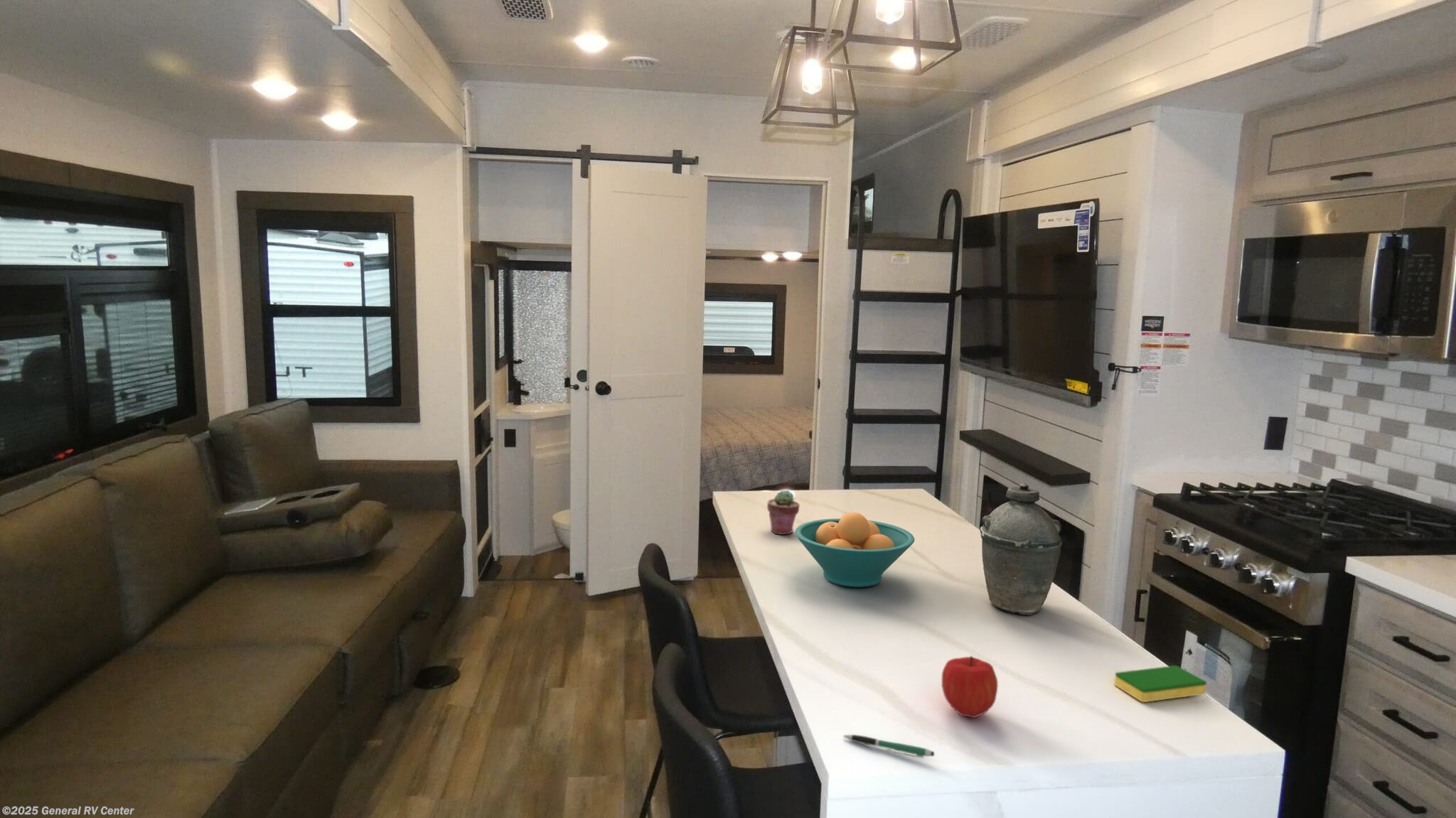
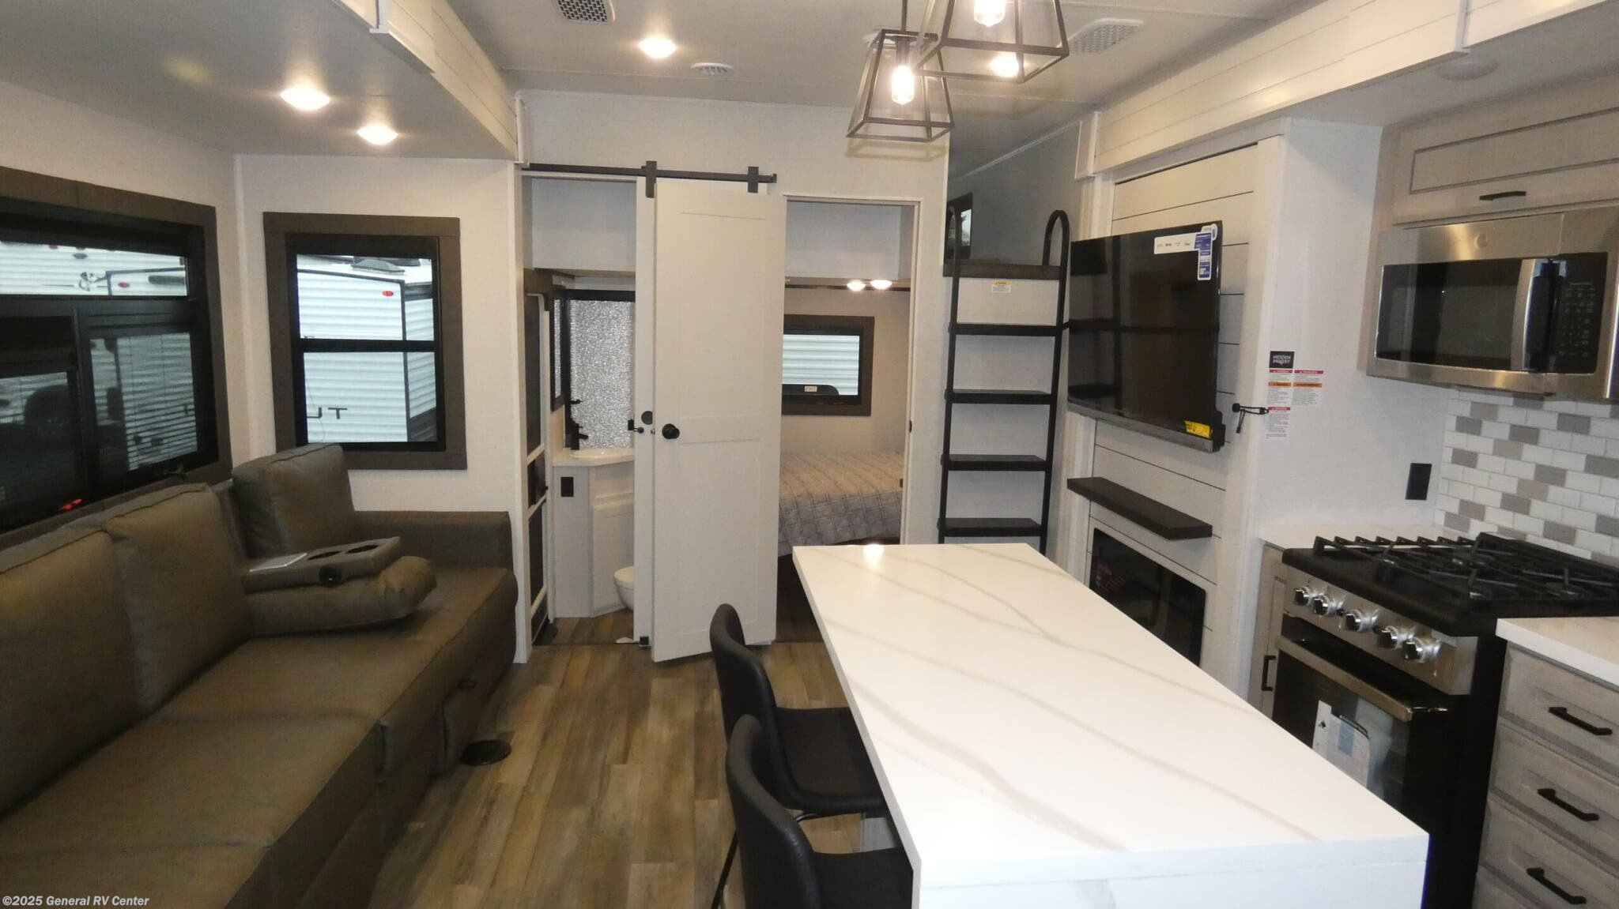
- pen (888, 744)
- fruit (969, 684)
- potted succulent (783, 511)
- fruit bowl (853, 546)
- dish sponge (1160, 683)
- kettle (1019, 545)
